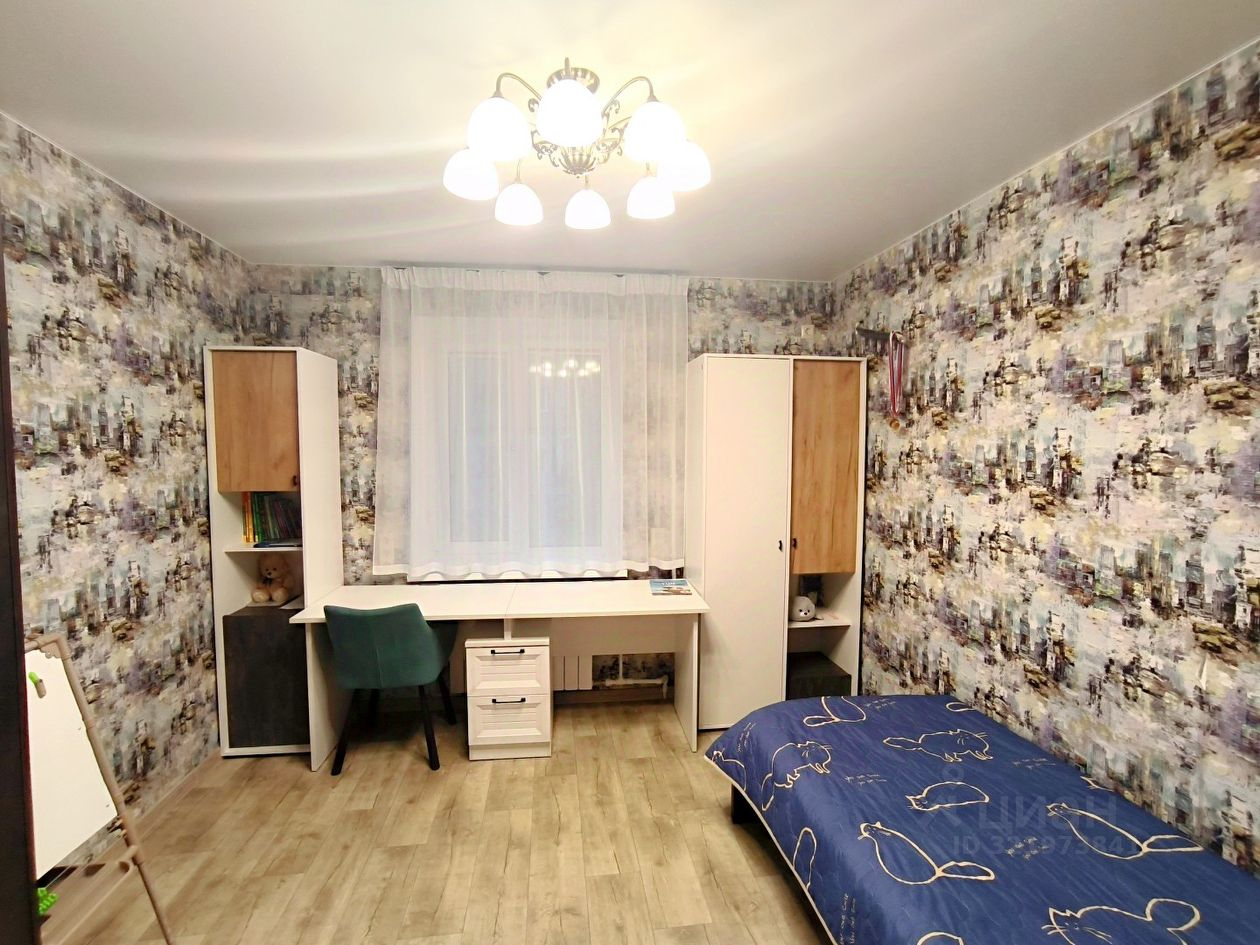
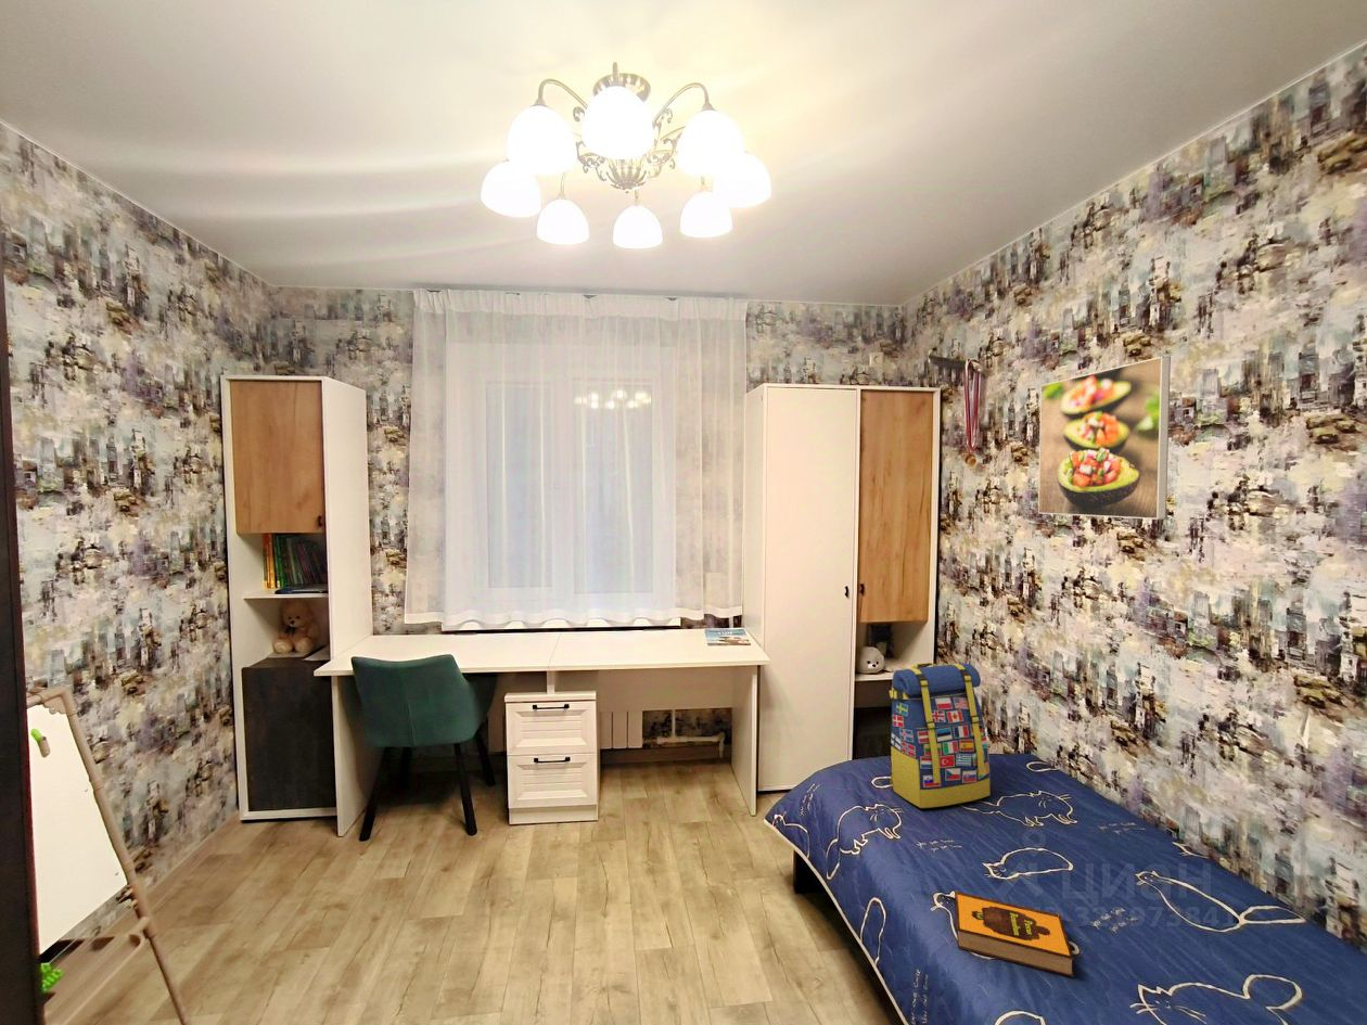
+ hardback book (1009, 927)
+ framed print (1096, 444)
+ backpack (937, 730)
